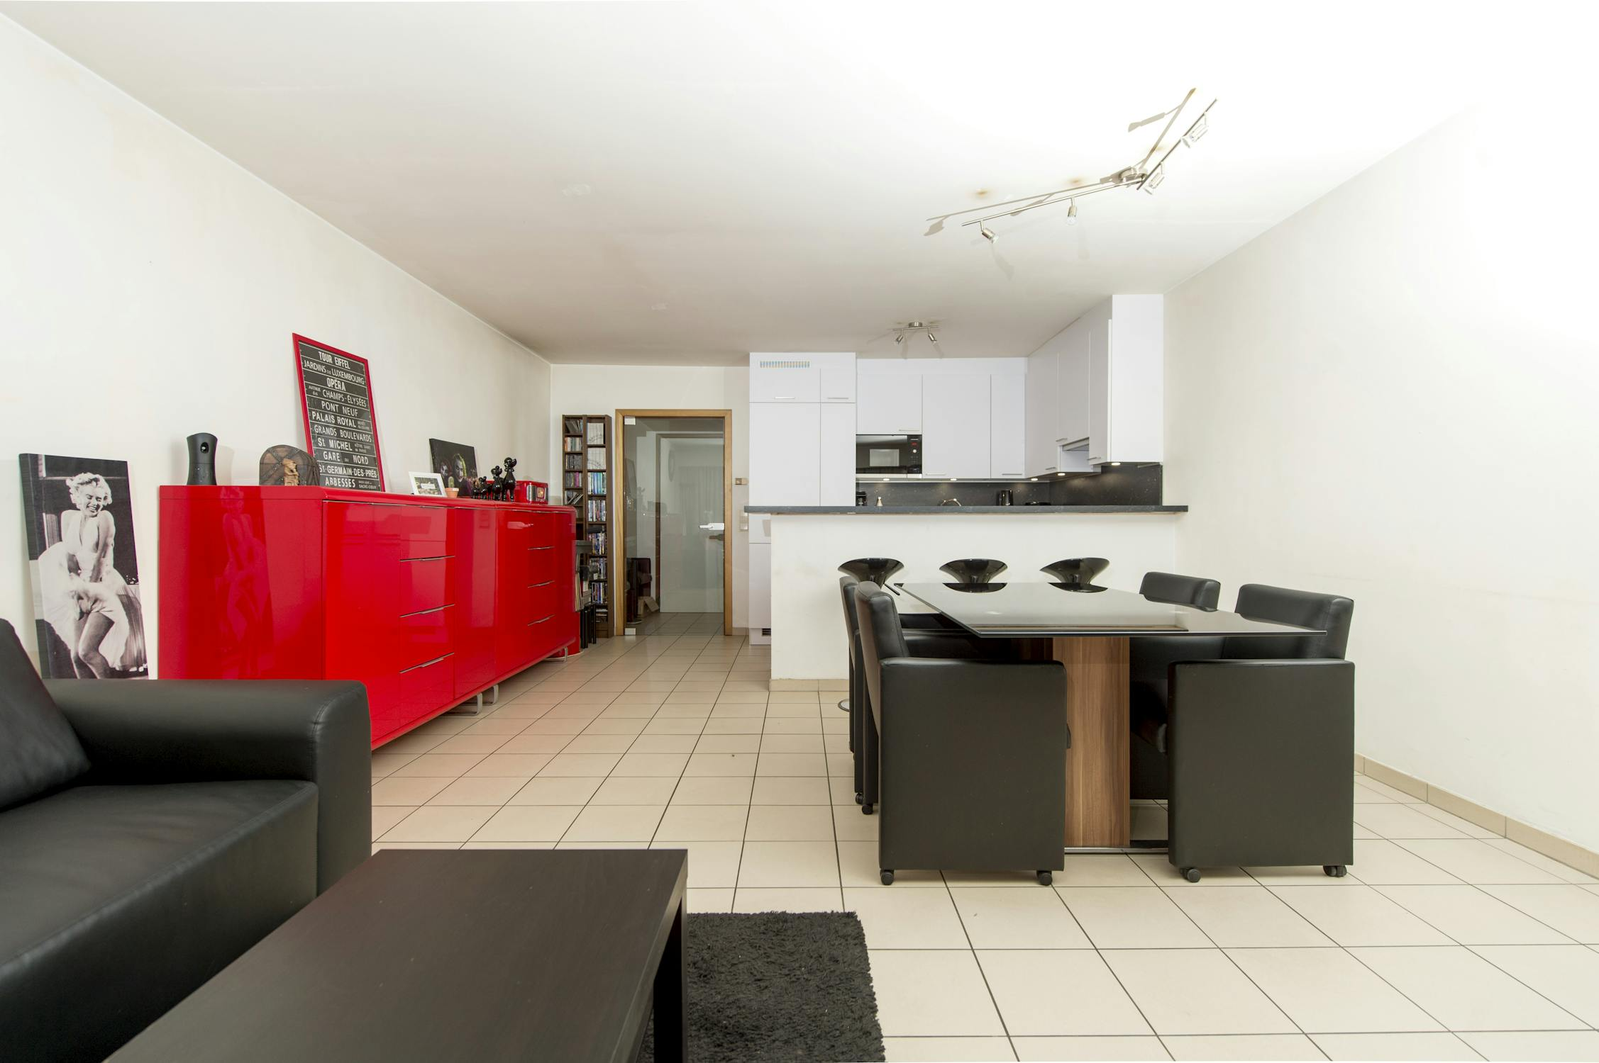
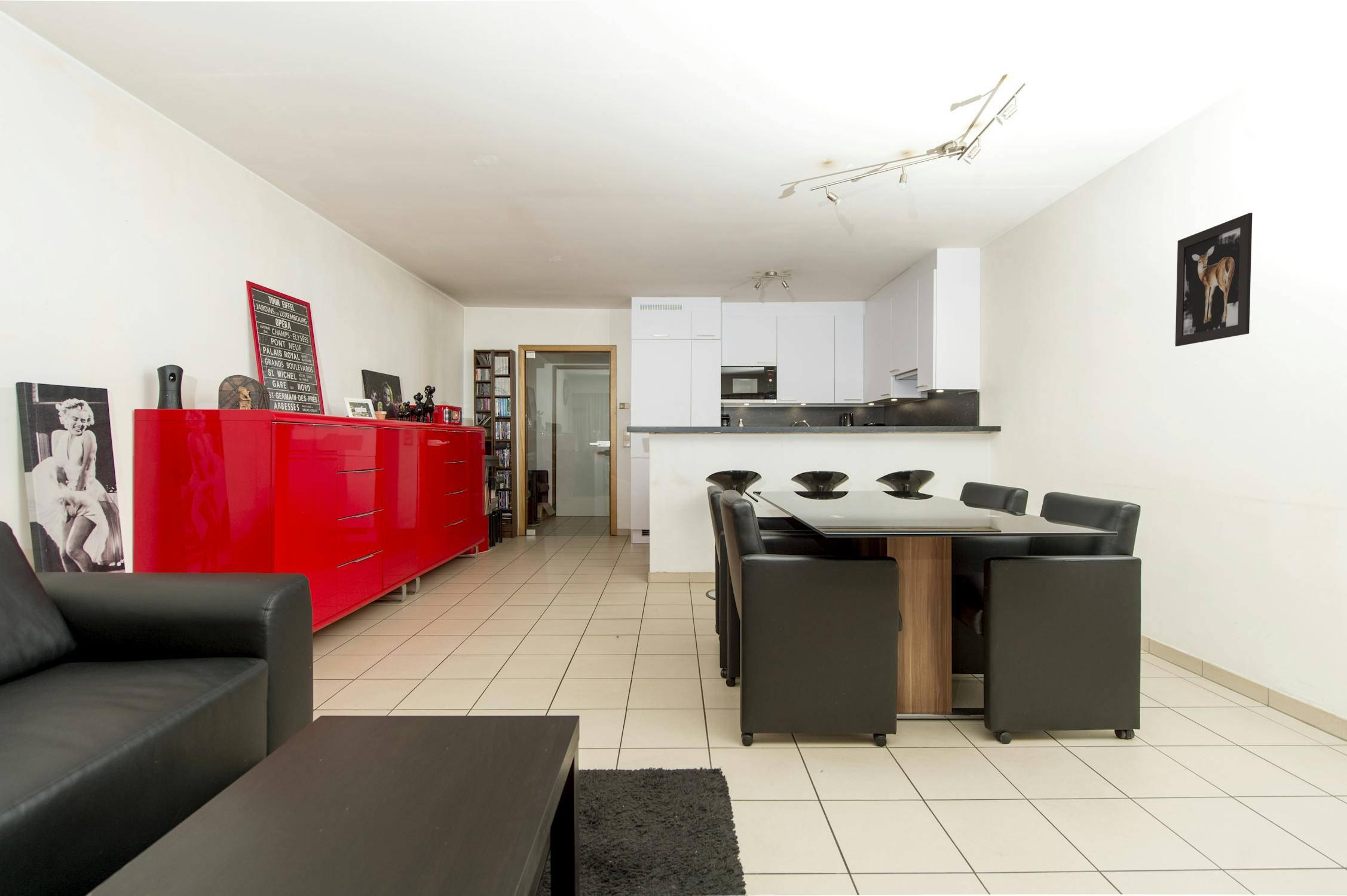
+ wall art (1211, 284)
